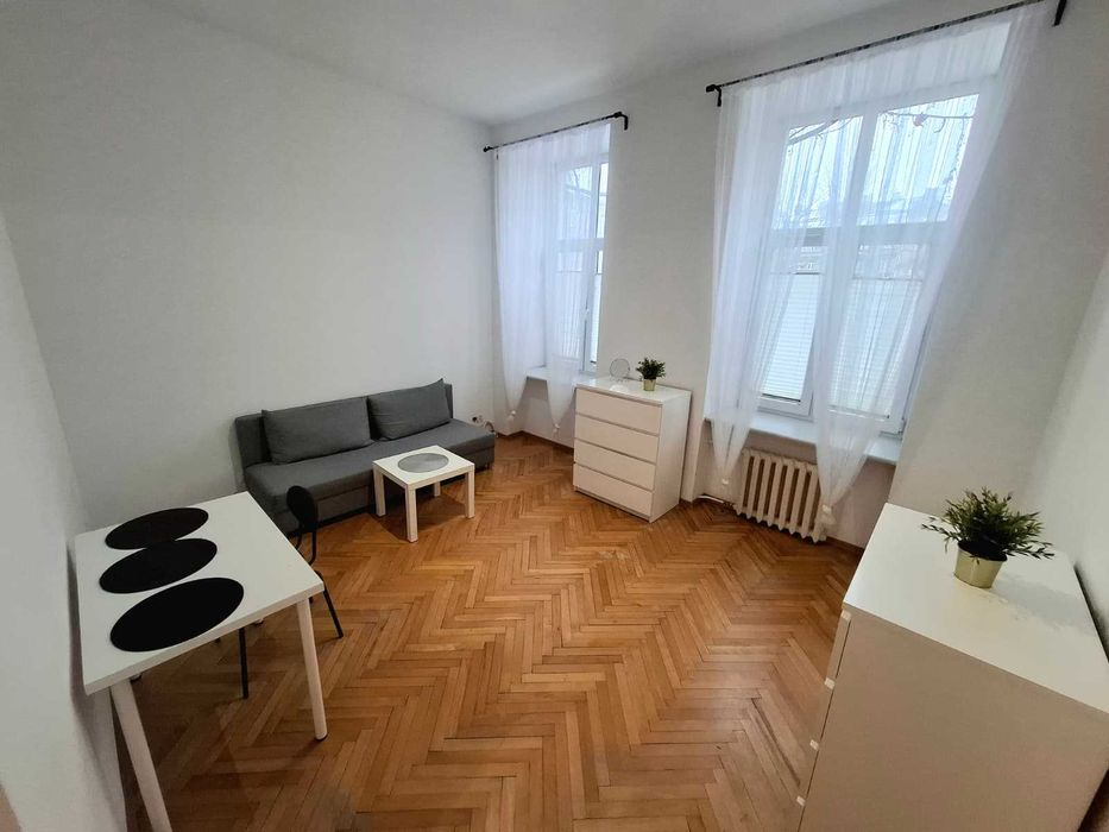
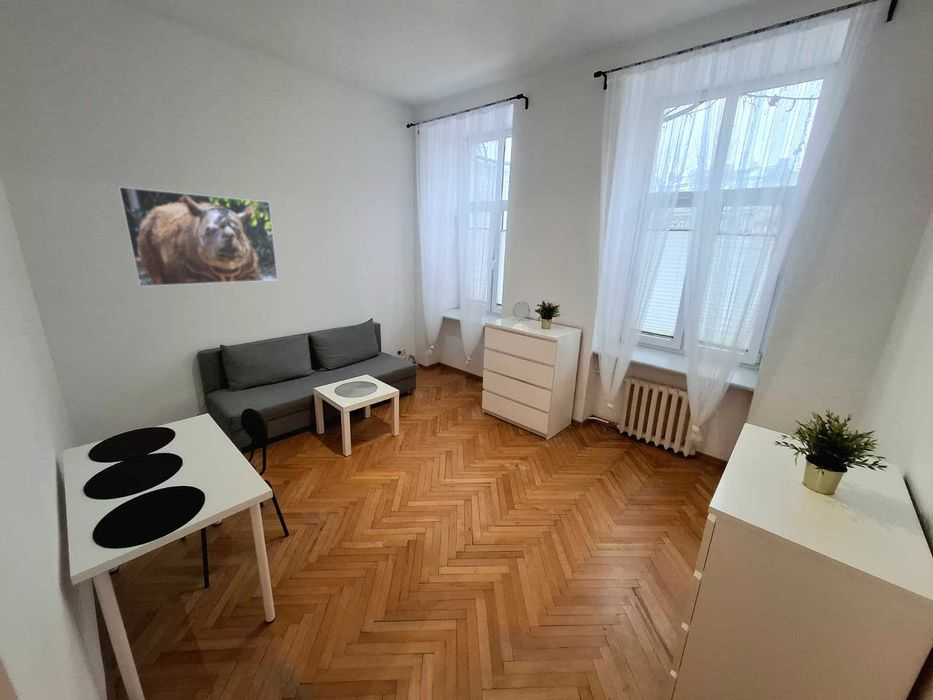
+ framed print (209, 240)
